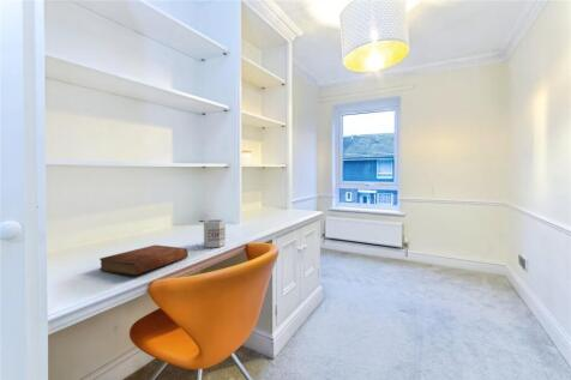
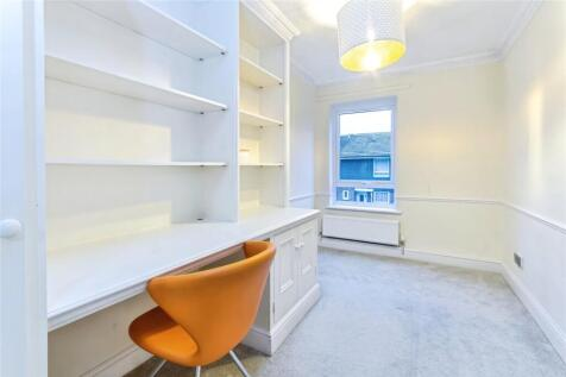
- mug (214, 233)
- bible (146, 258)
